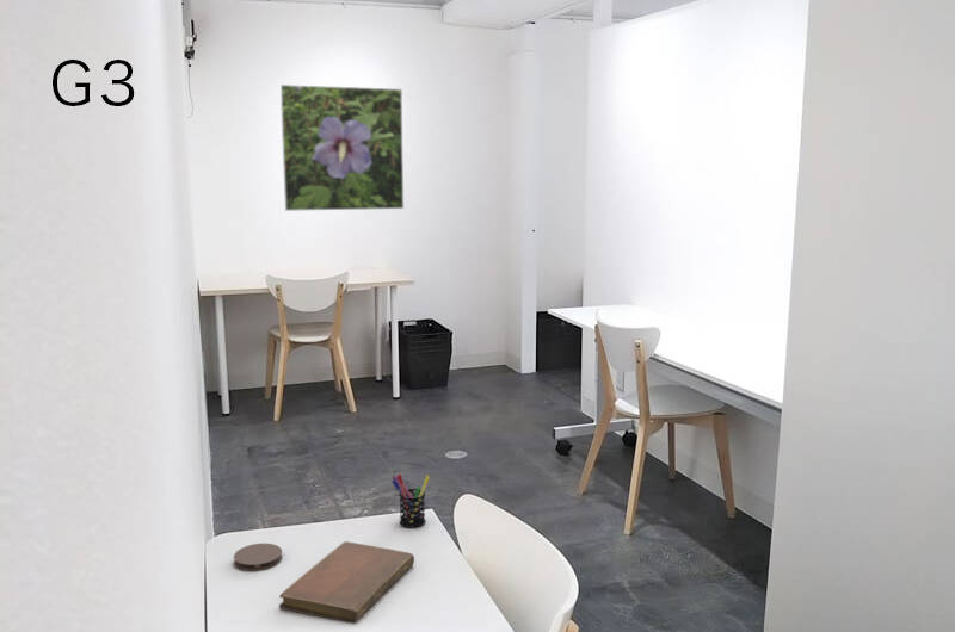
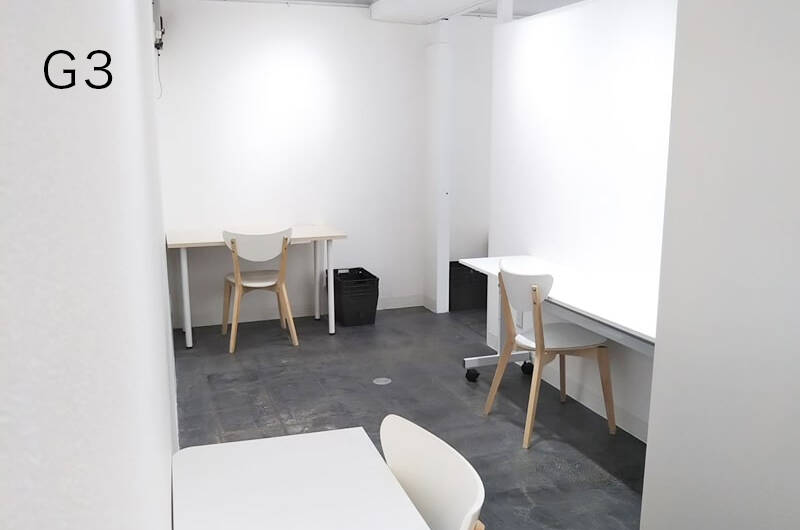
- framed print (344, 149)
- pen holder (412, 498)
- notebook (350, 578)
- coaster (258, 556)
